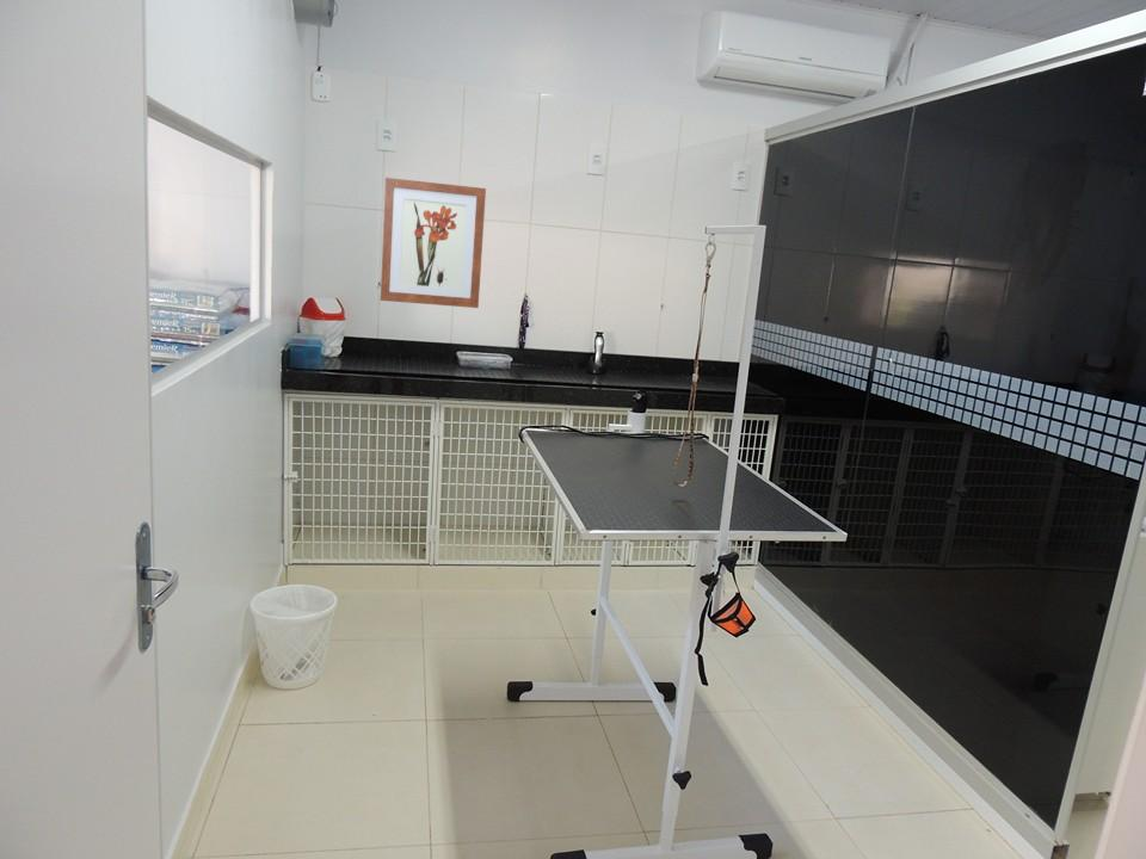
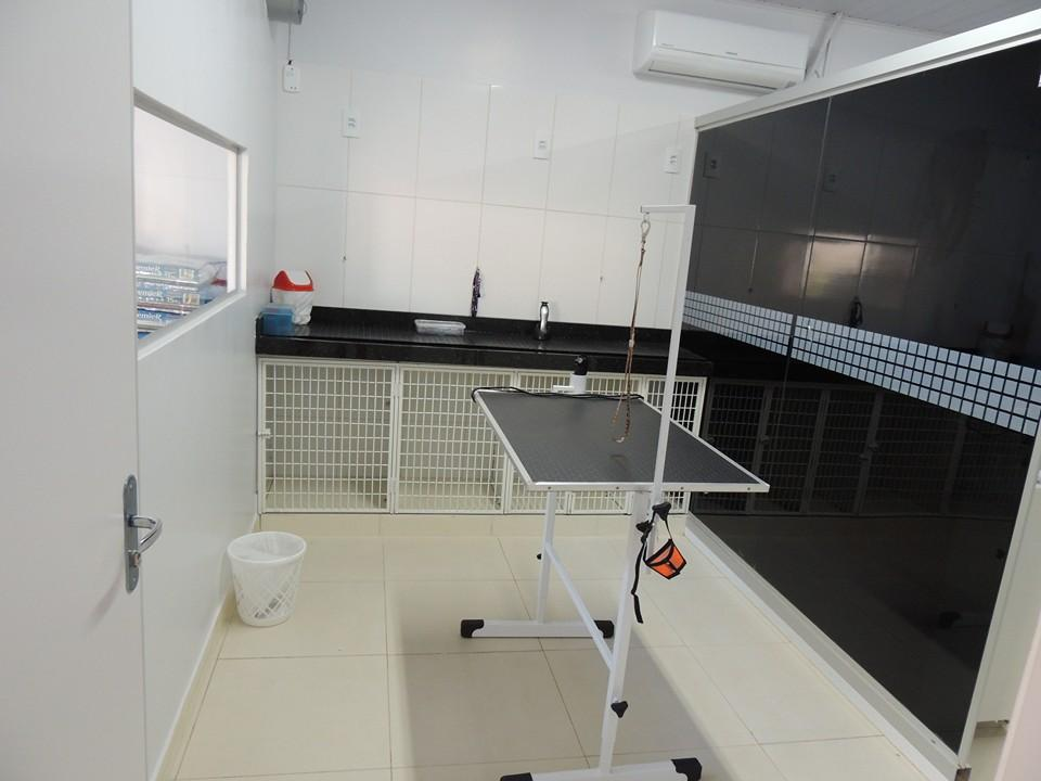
- wall art (432, 245)
